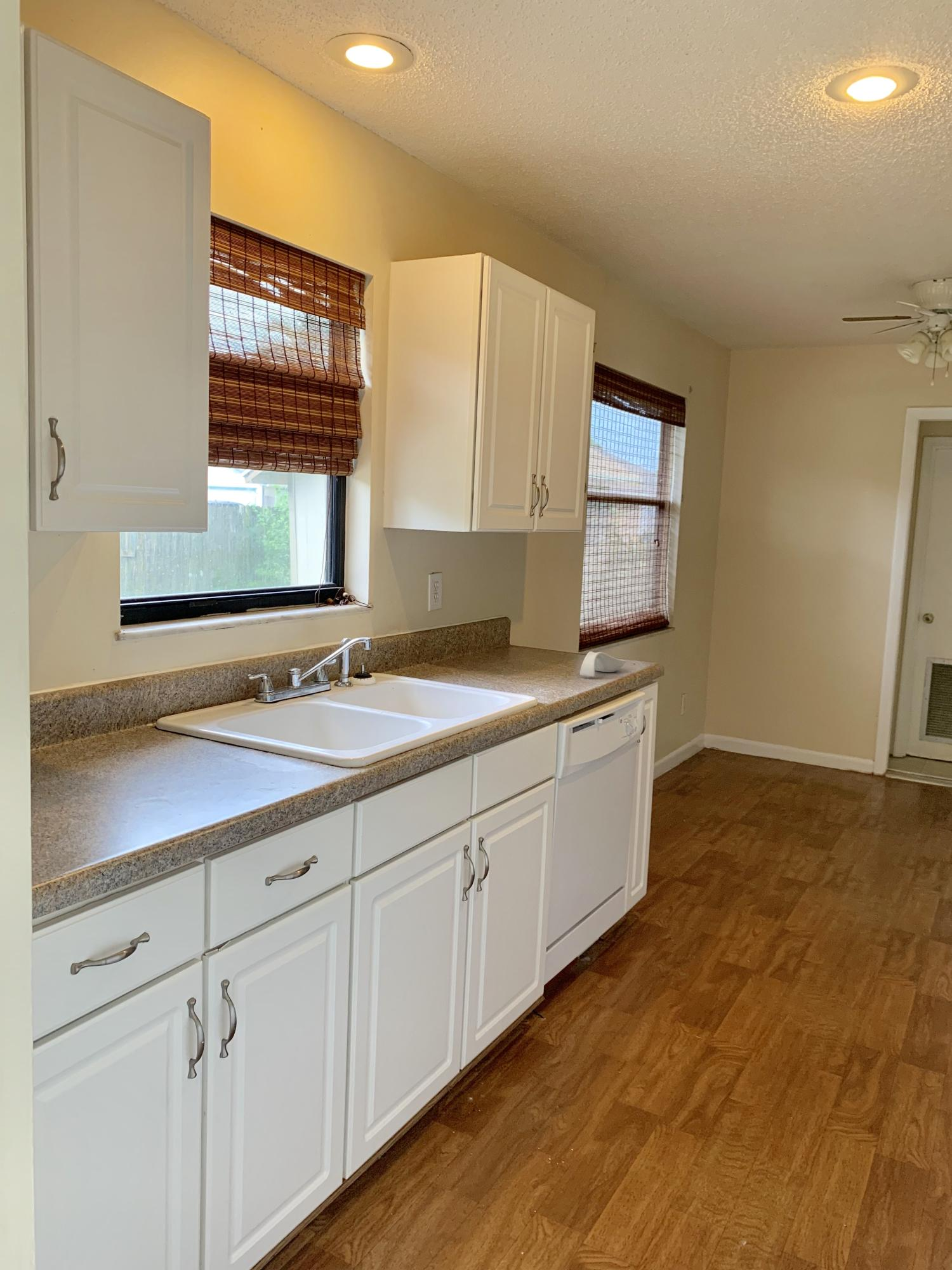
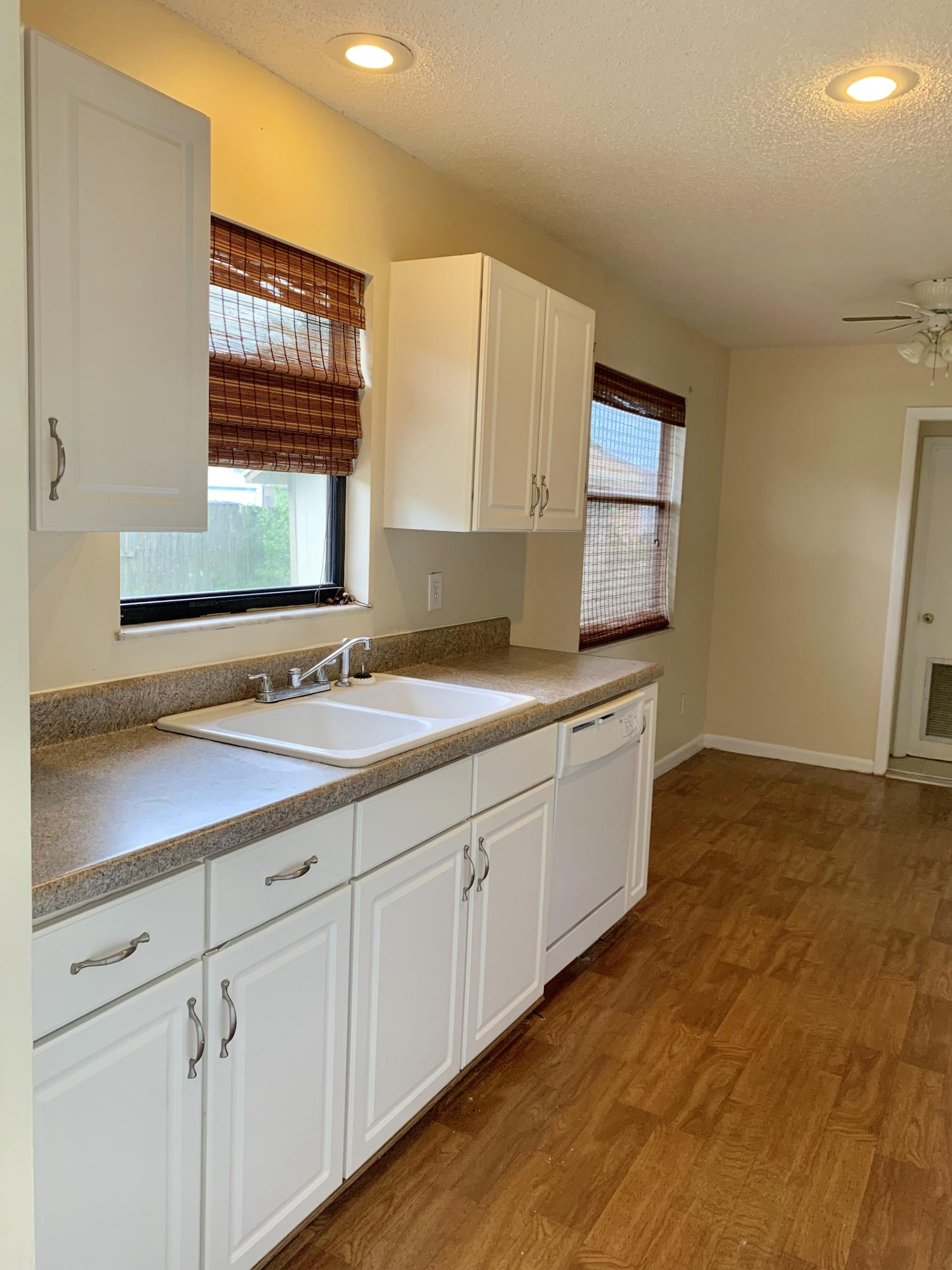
- spoon rest (600, 661)
